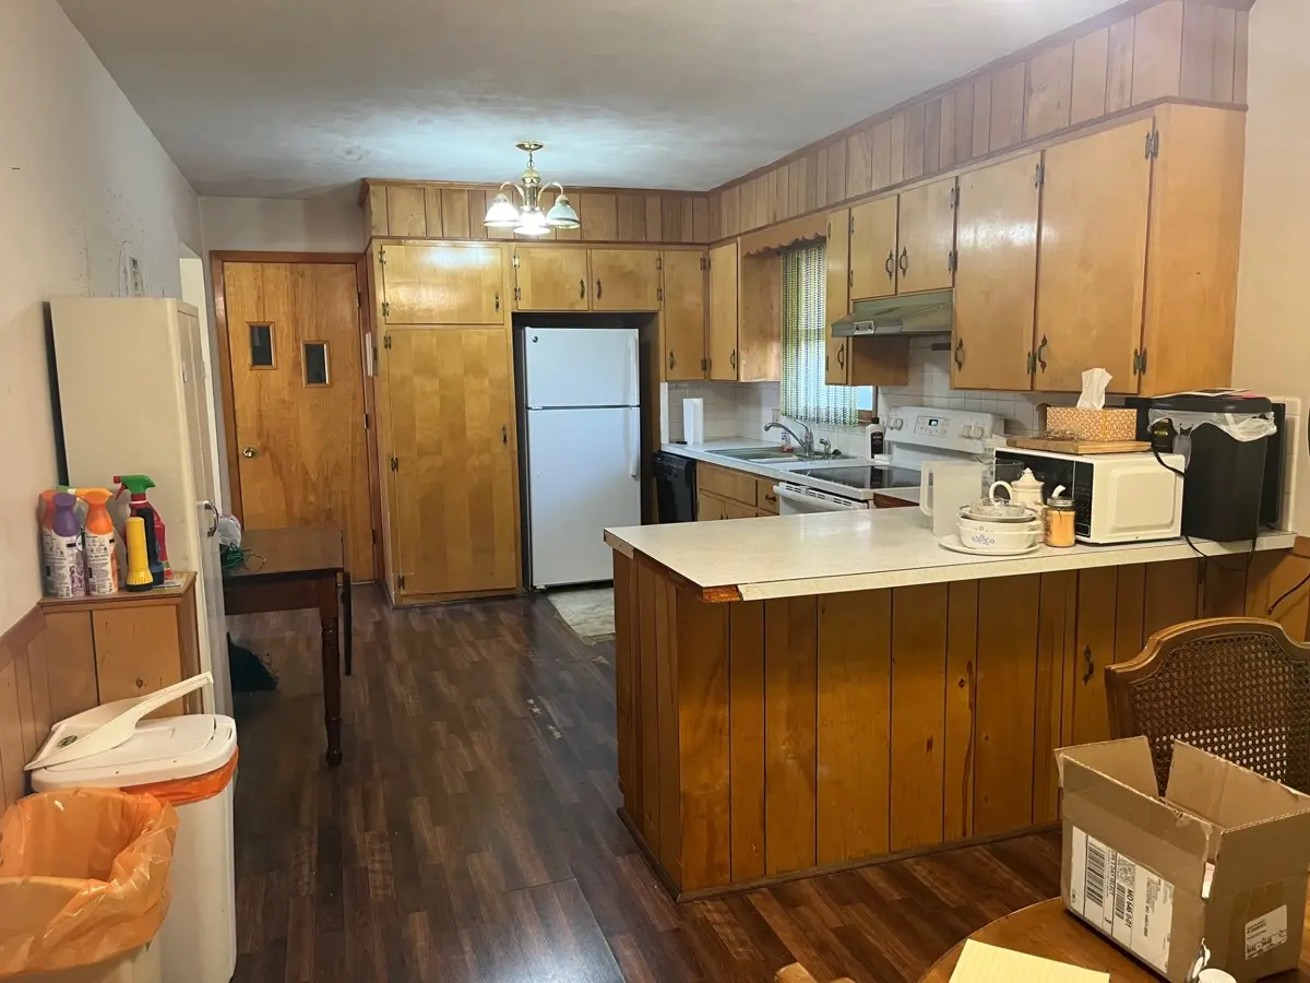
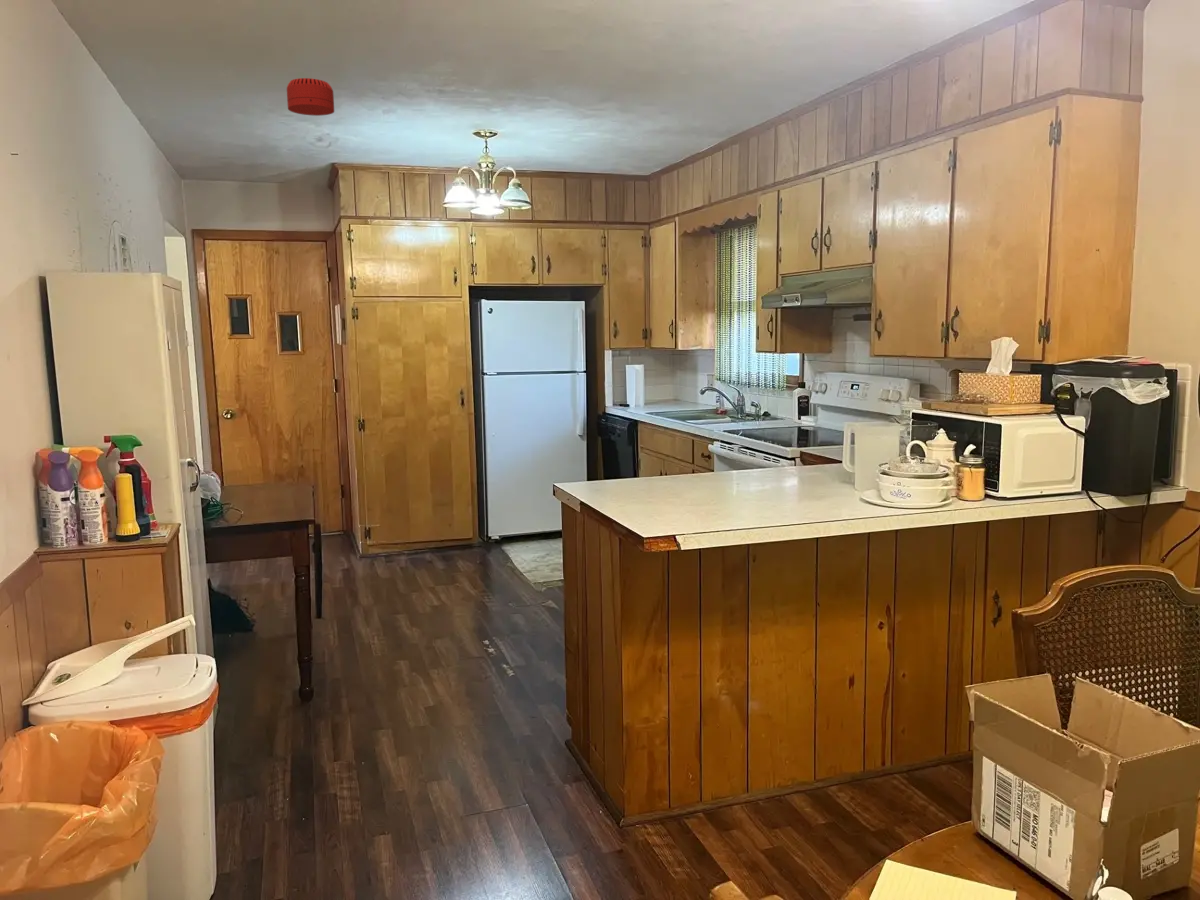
+ smoke detector (310, 96)
